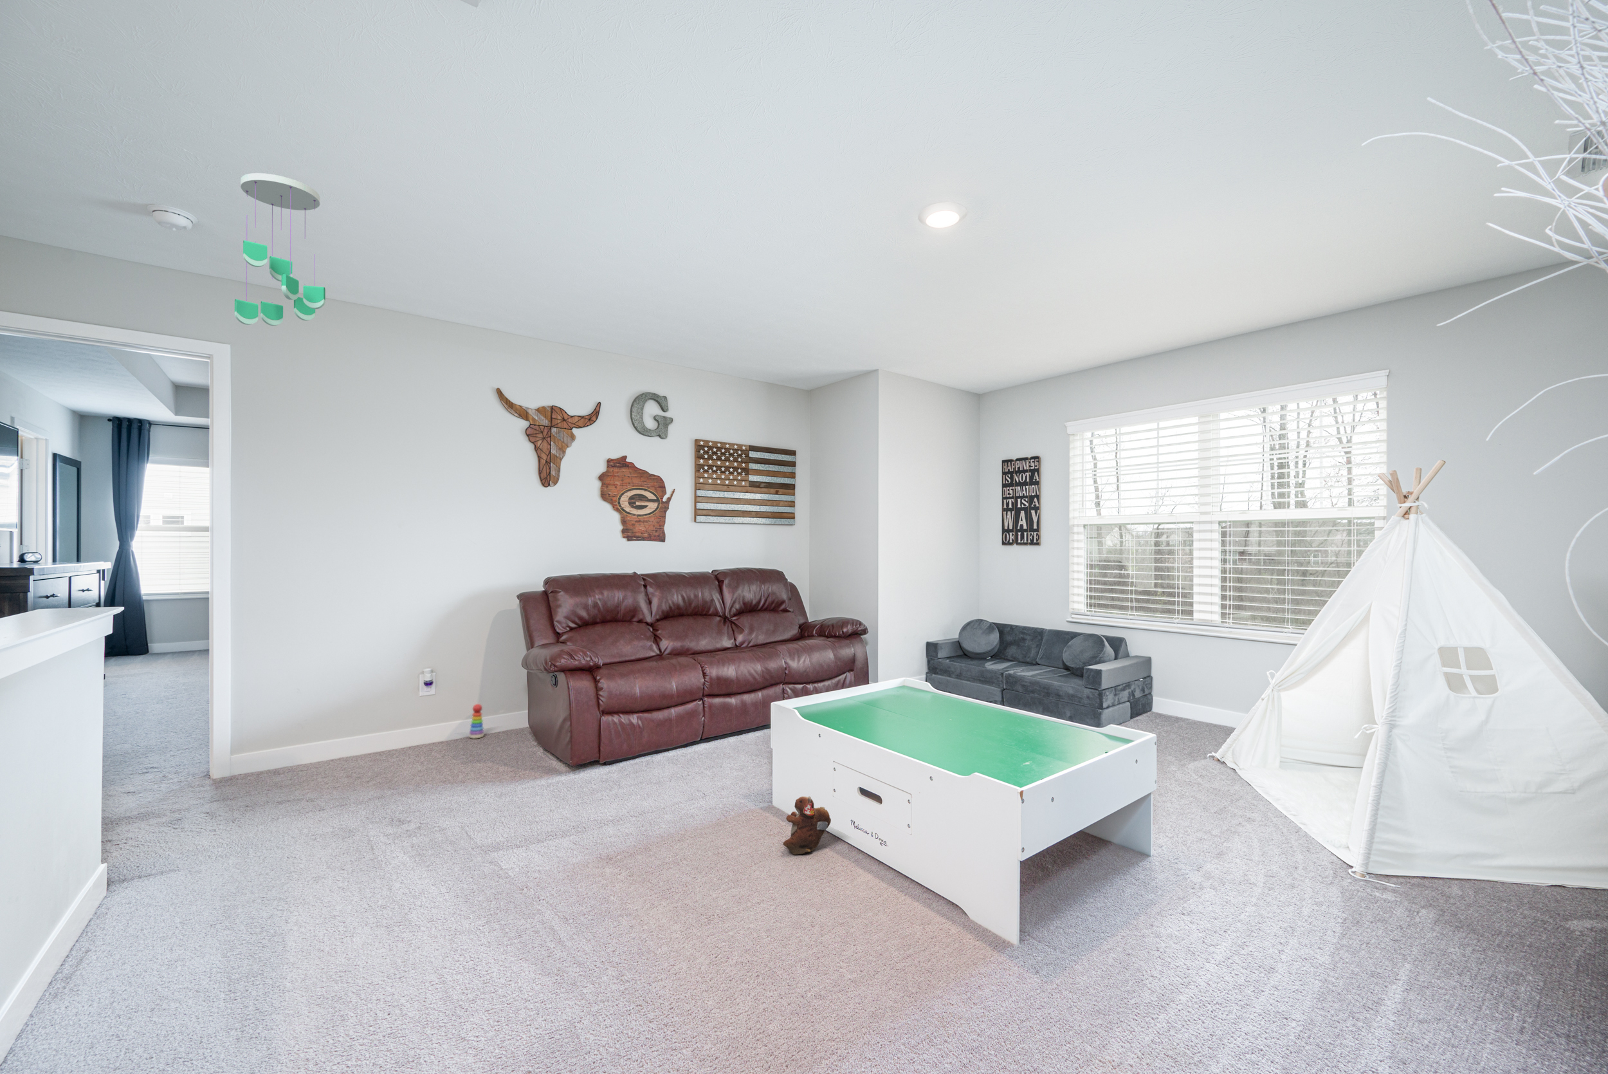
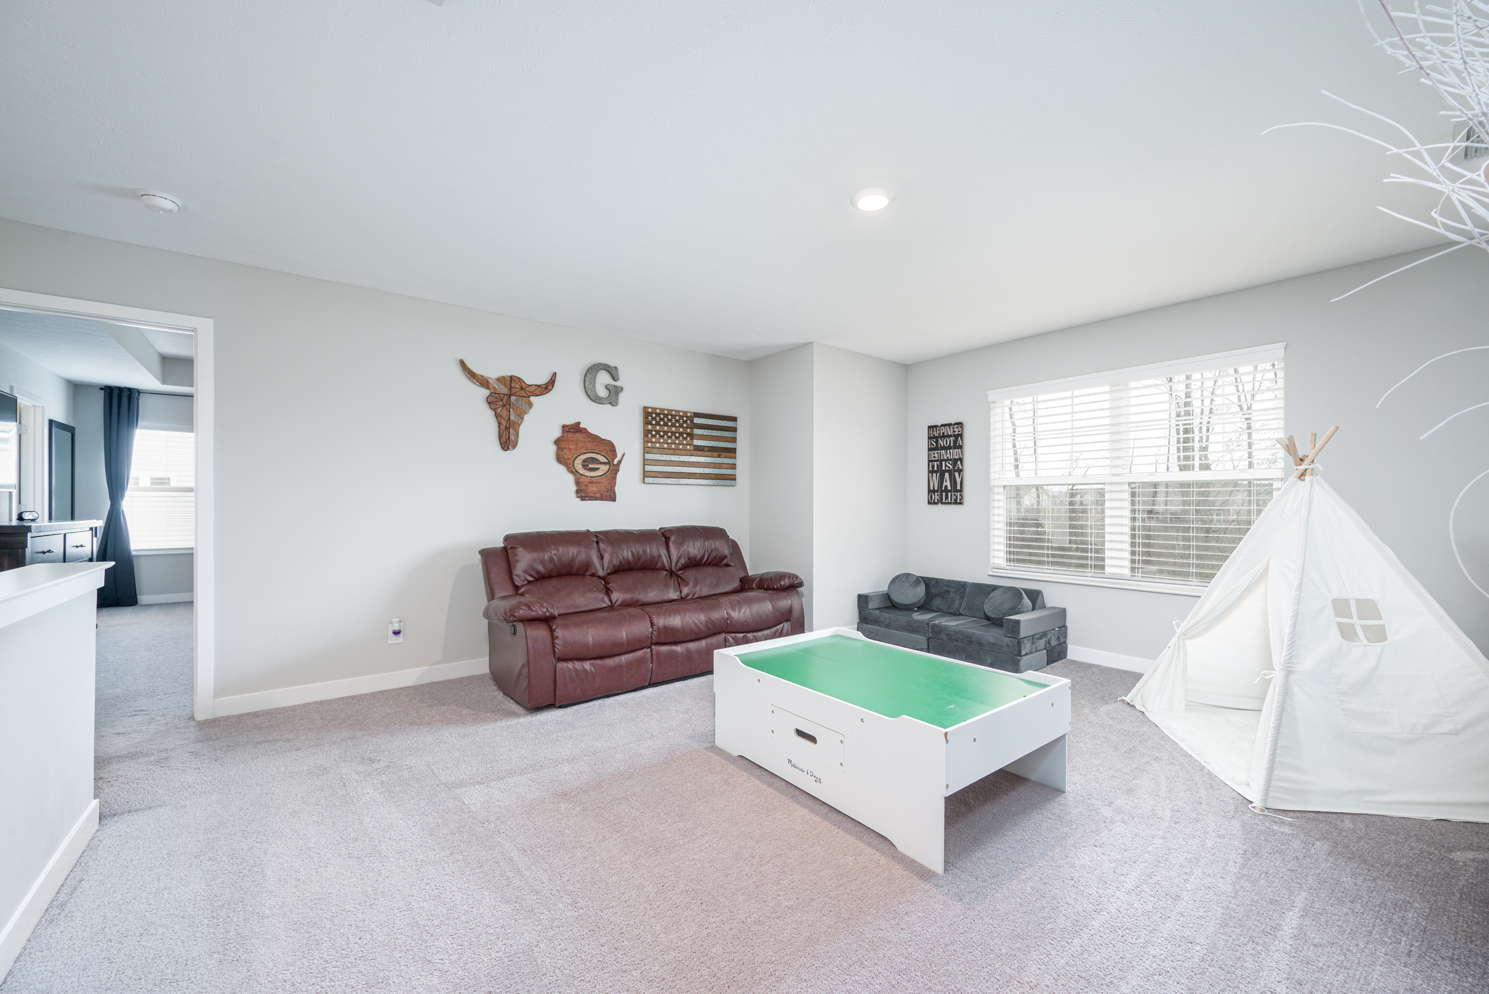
- plush toy (802, 822)
- ceiling mobile (280, 259)
- stacking toy (476, 720)
